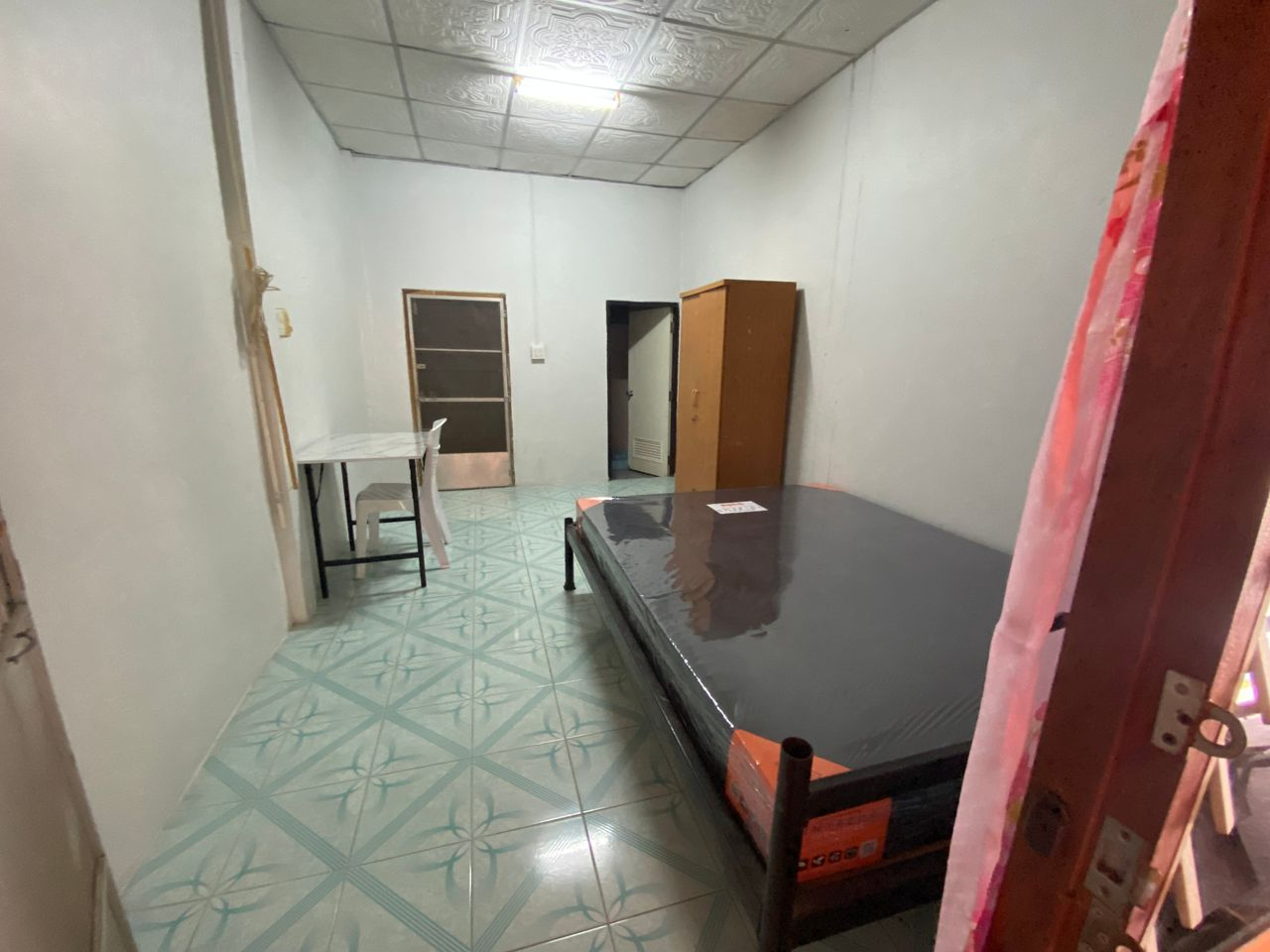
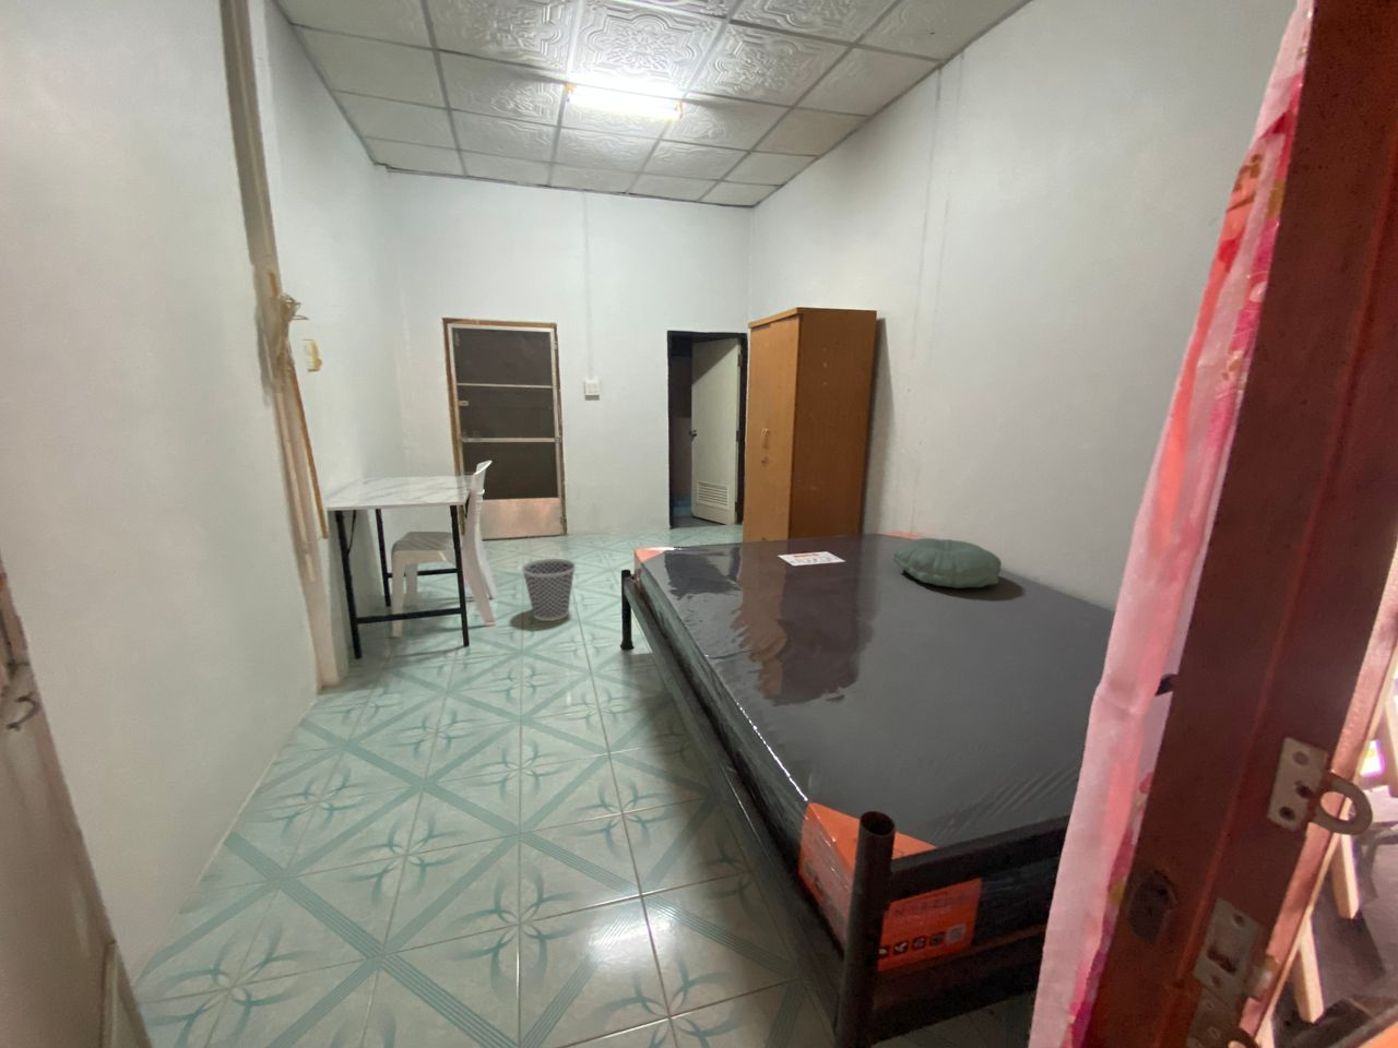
+ pillow (948, 561)
+ wastebasket (549, 590)
